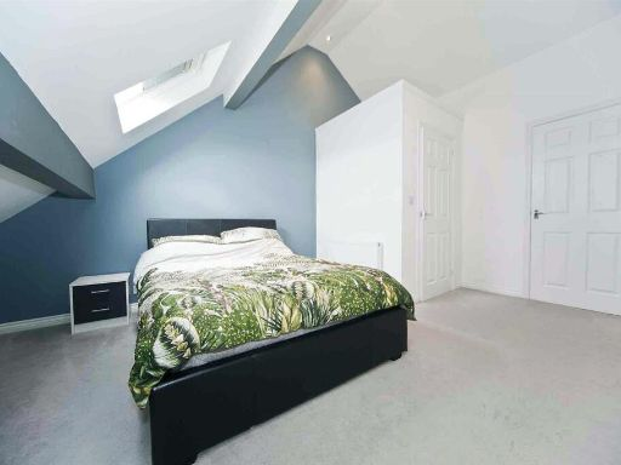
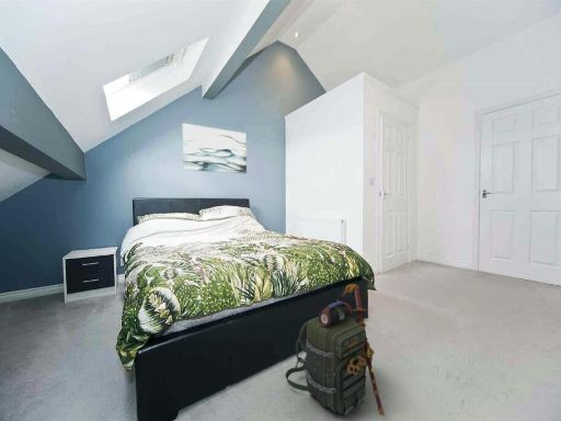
+ wall art (216, 150)
+ backpack (336, 337)
